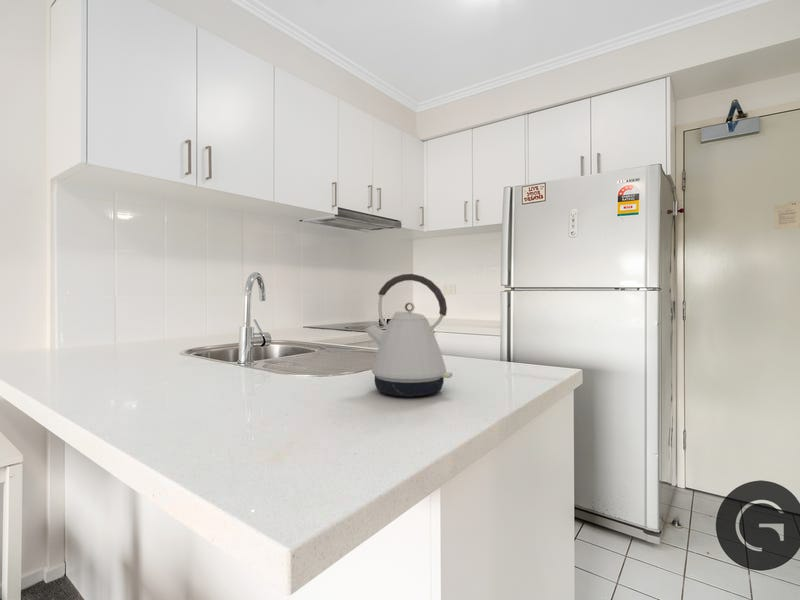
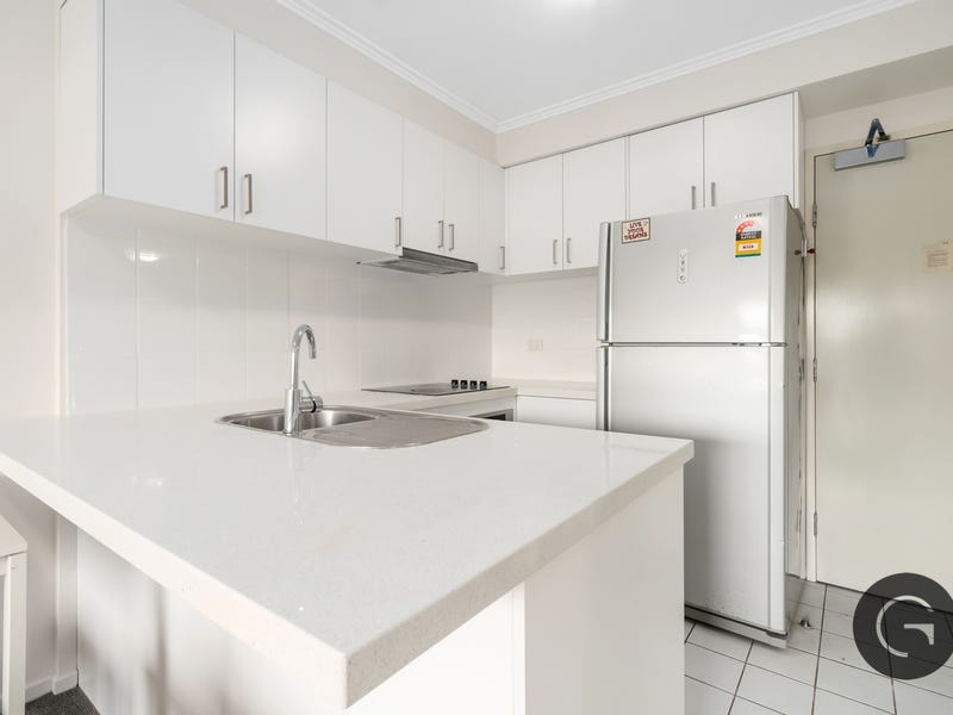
- kettle (406, 332)
